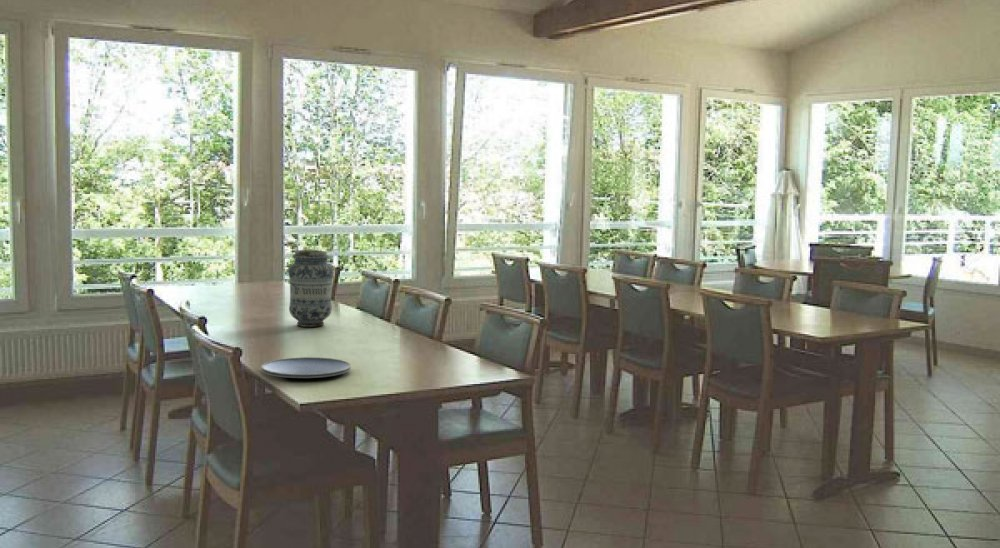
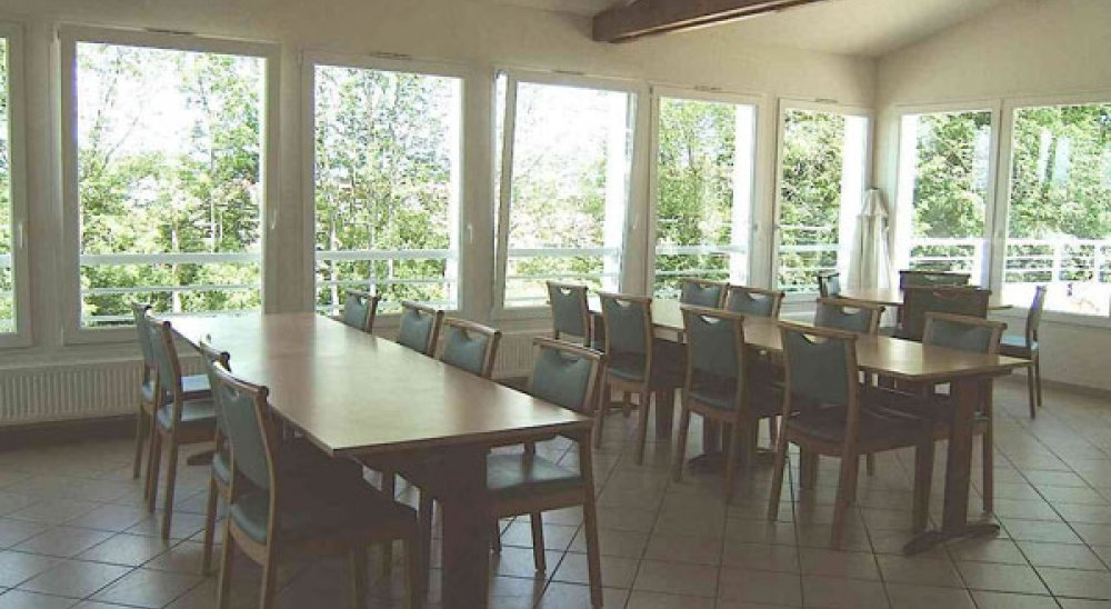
- vase (310, 288)
- plate (306, 368)
